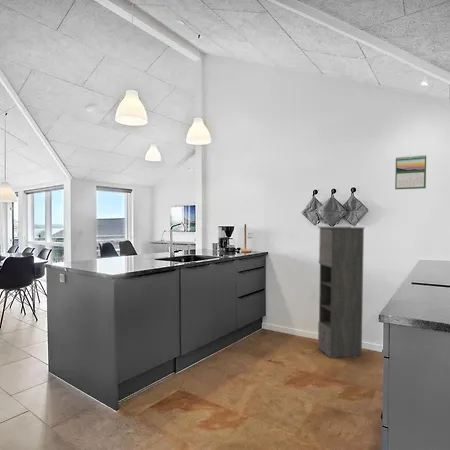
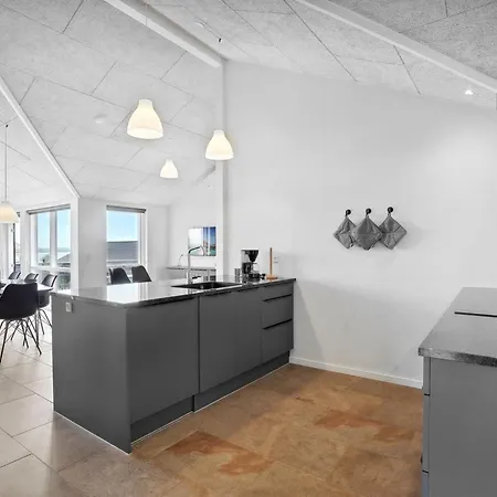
- storage cabinet (339, 289)
- calendar (410, 172)
